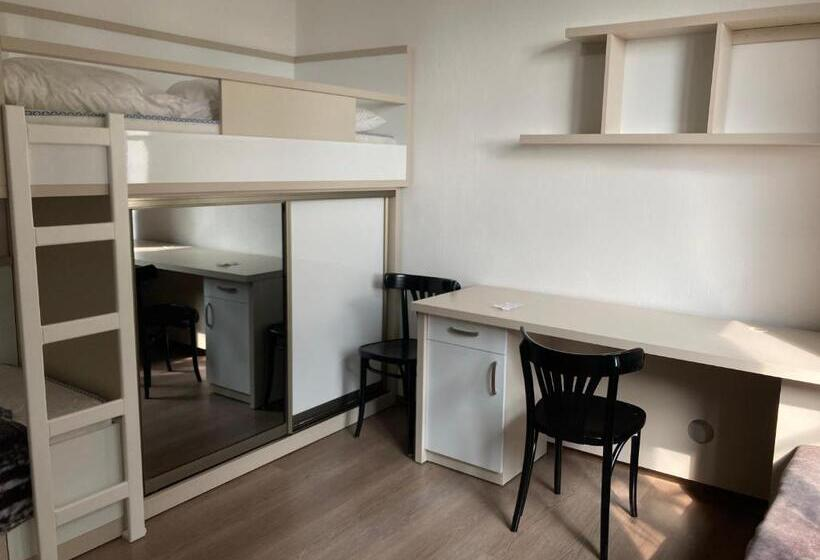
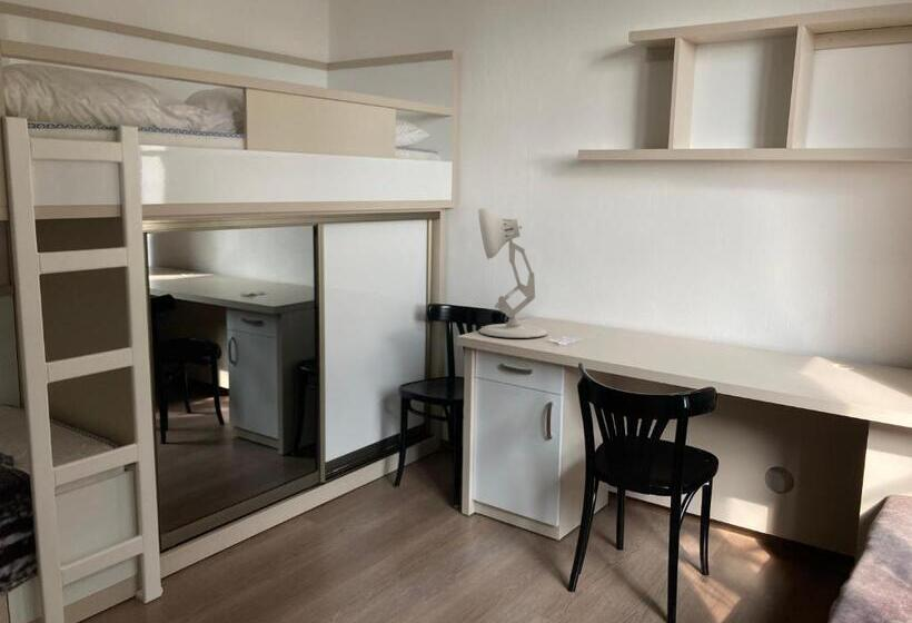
+ desk lamp (513, 269)
